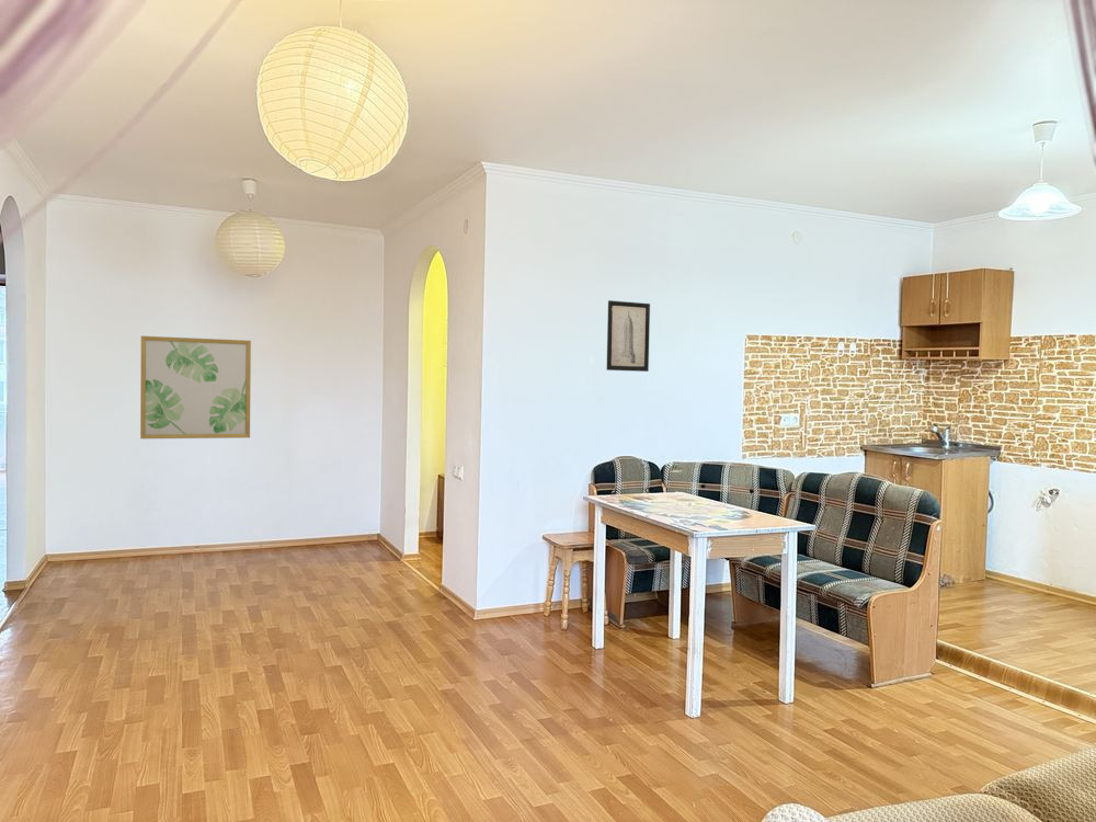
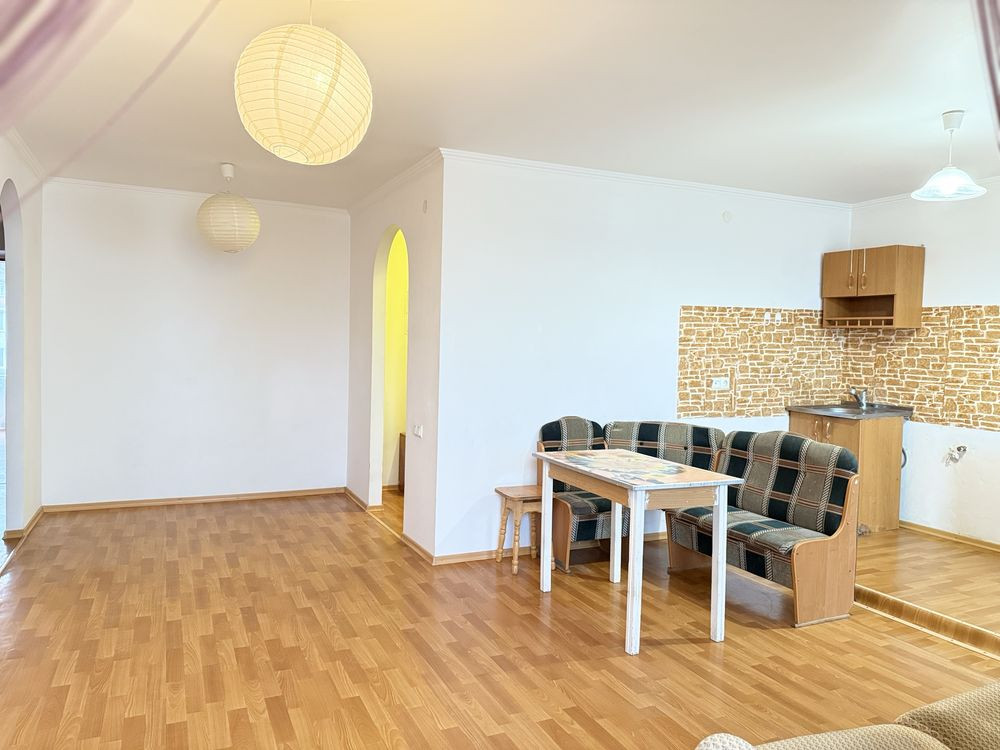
- wall art (196, 388)
- wall art (628, 336)
